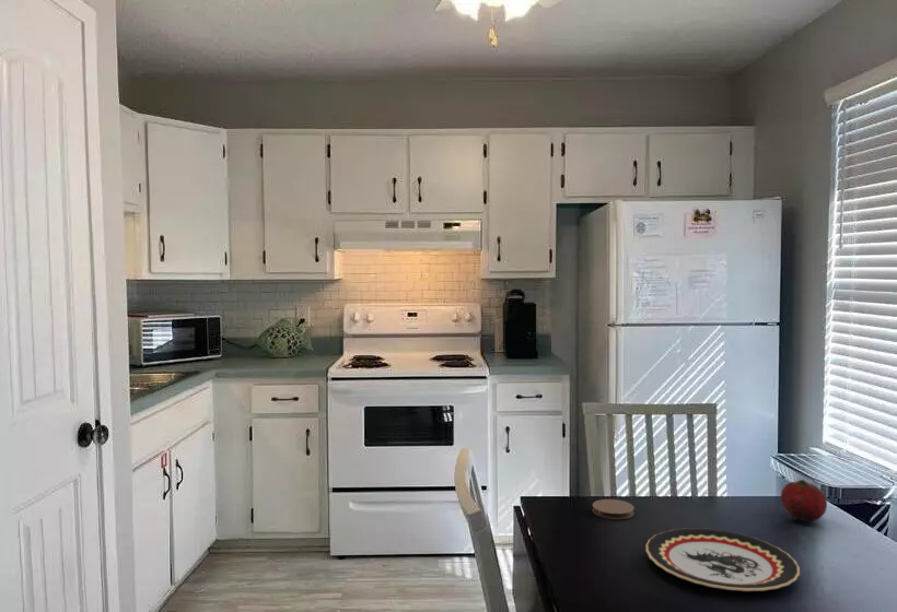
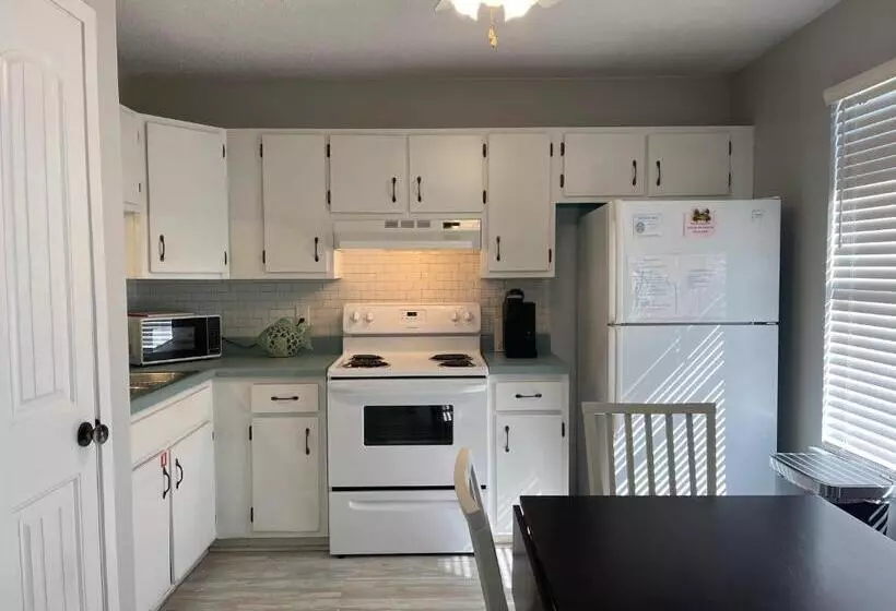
- coaster (613, 508)
- fruit (803, 498)
- plate (719, 561)
